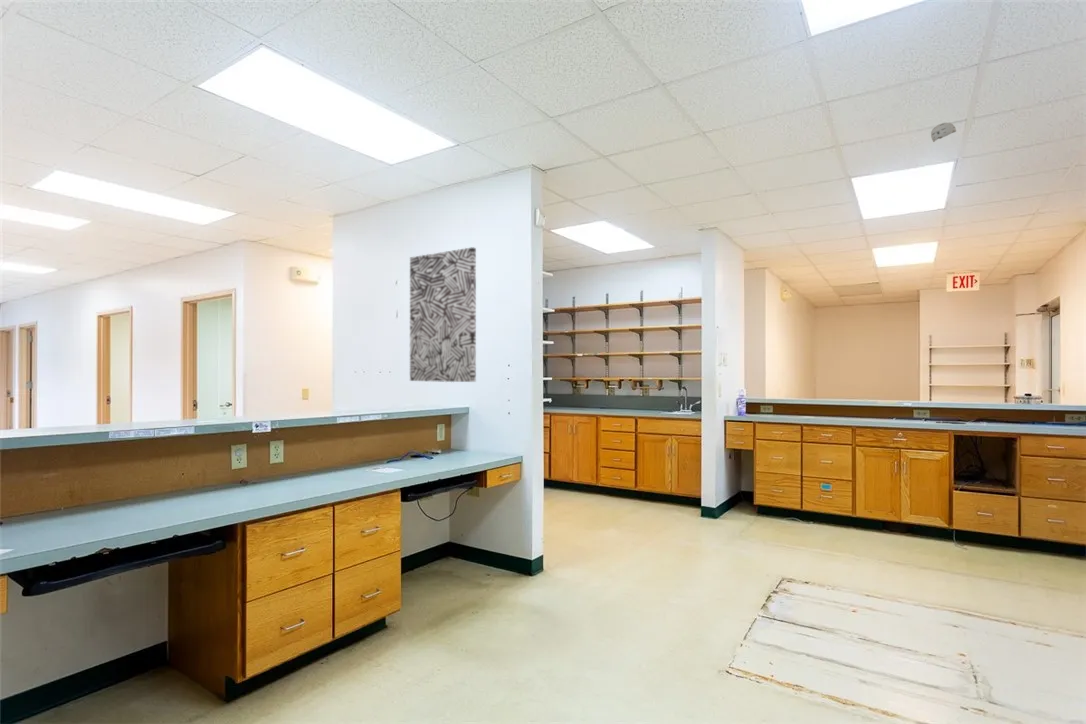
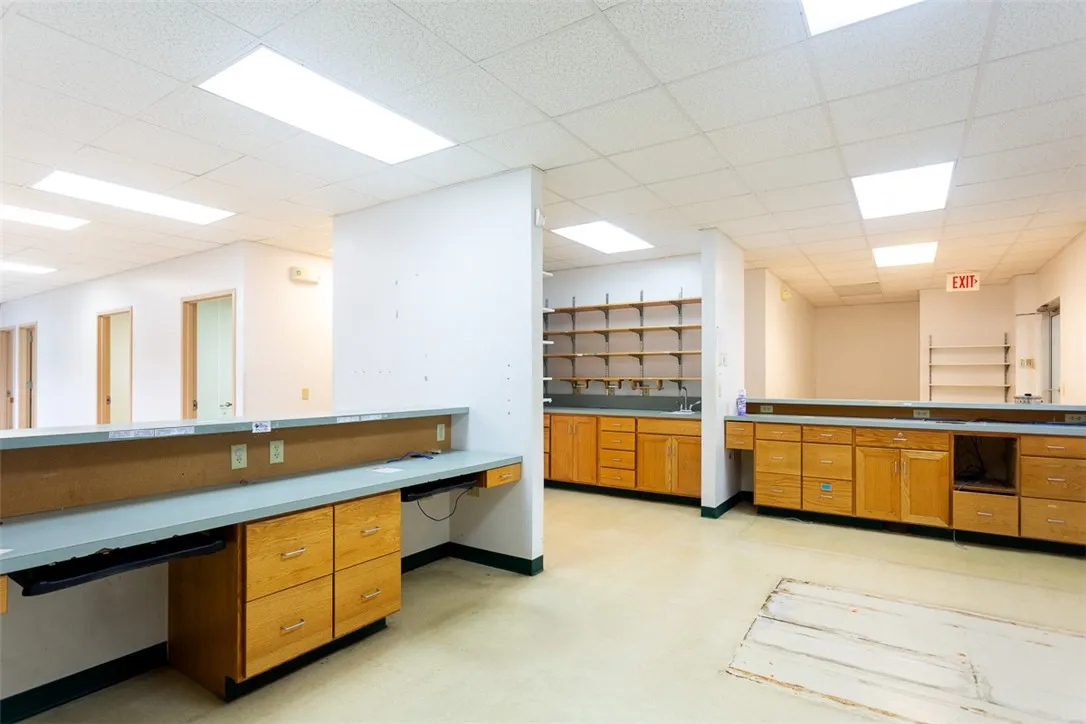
- smoke detector (943, 132)
- wall art (441, 317)
